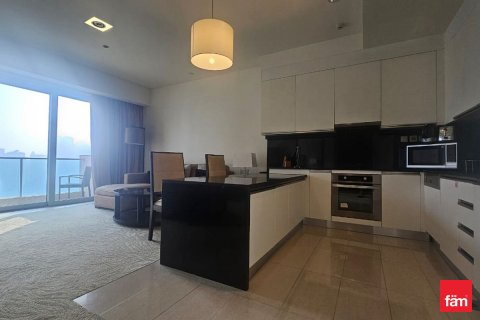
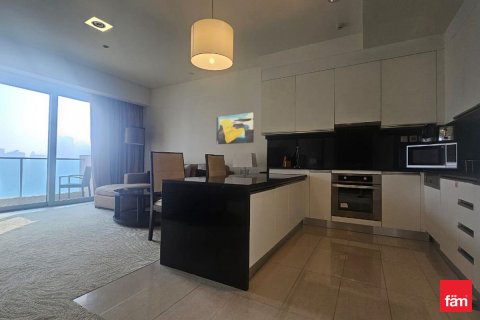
+ wall art (234, 129)
